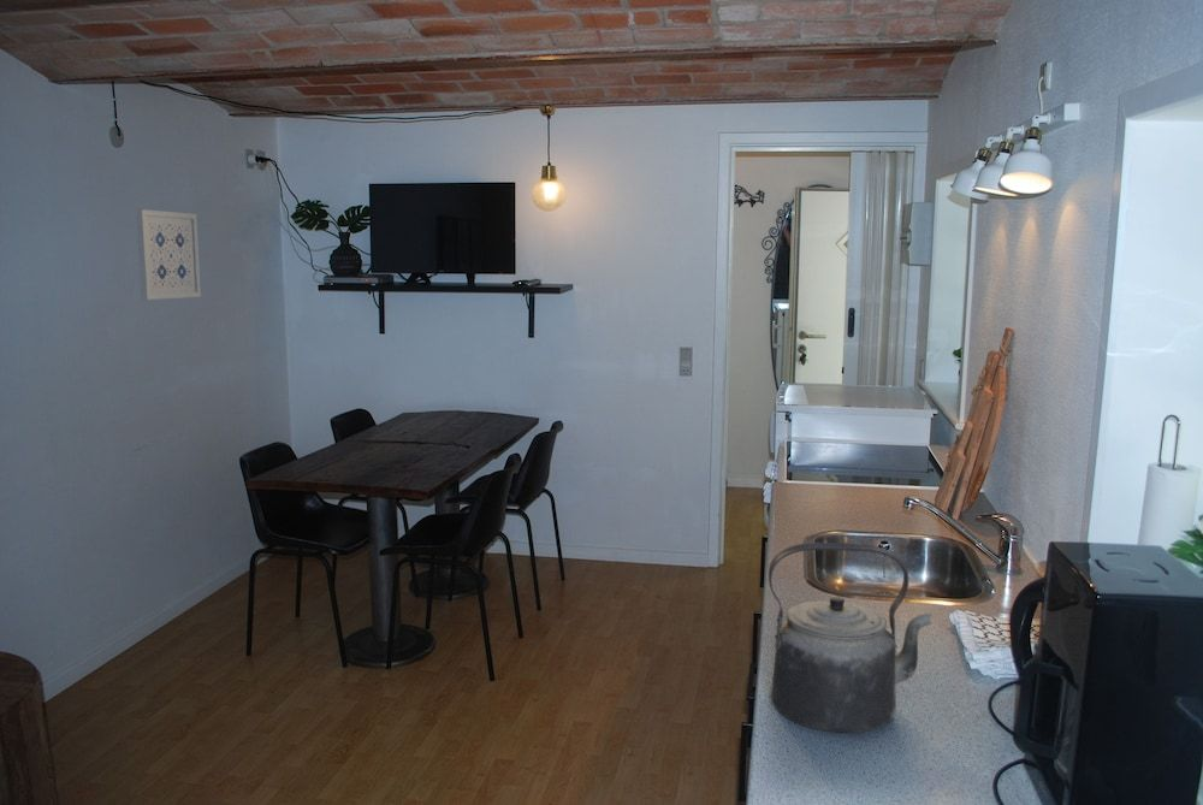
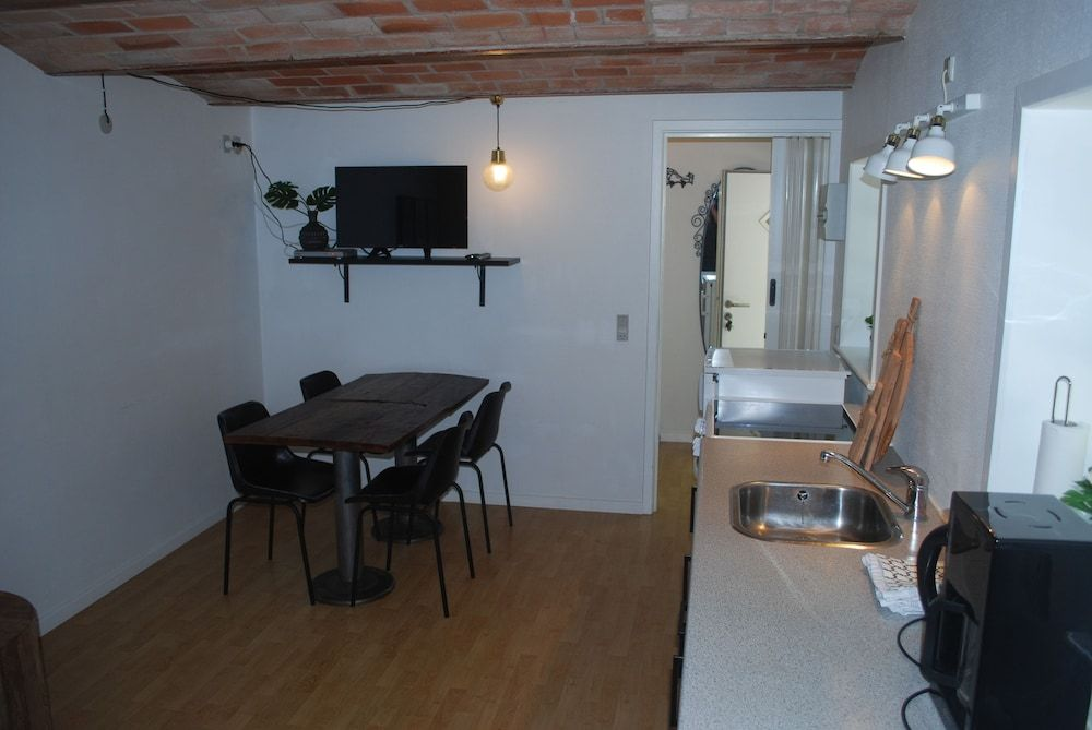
- kettle (848, 627)
- wall art (170, 255)
